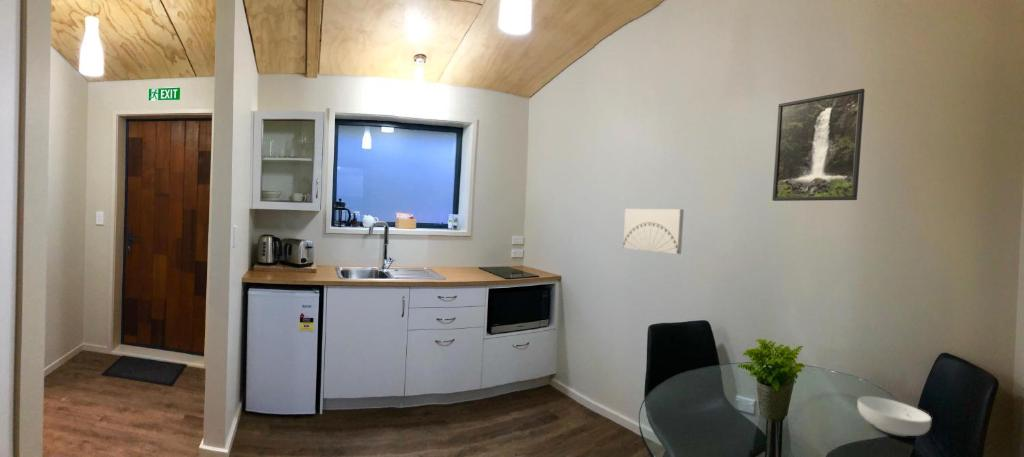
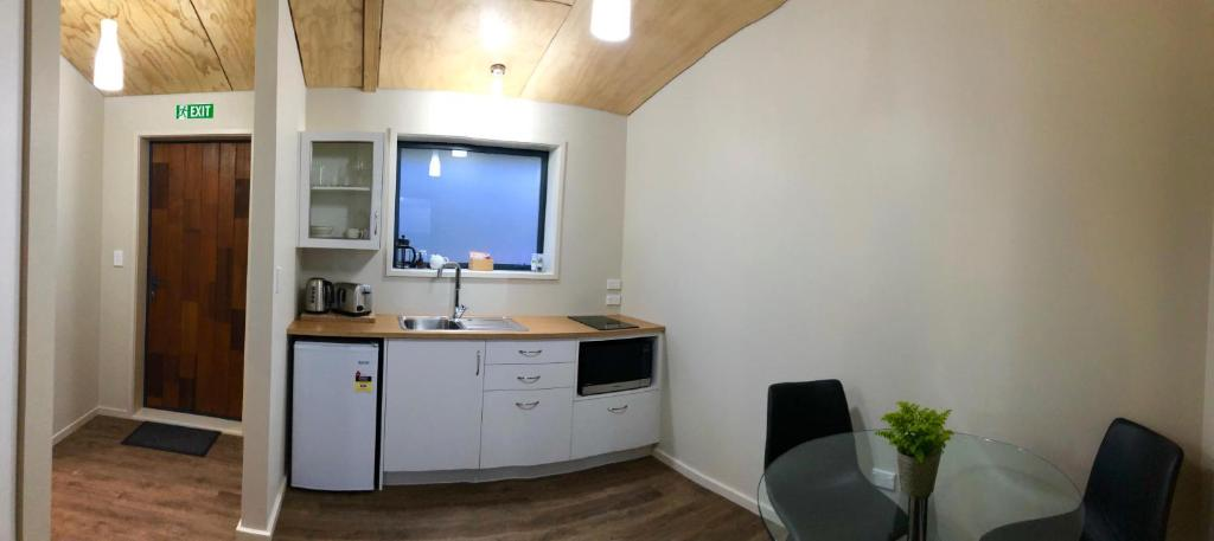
- cereal bowl (892, 418)
- wall art (651, 230)
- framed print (815, 148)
